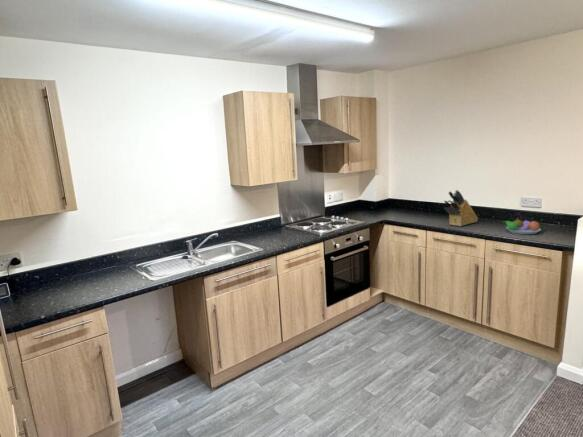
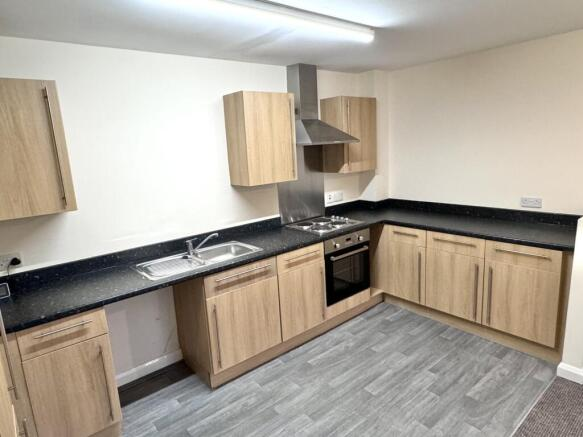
- knife block (461, 206)
- fruit bowl (521, 225)
